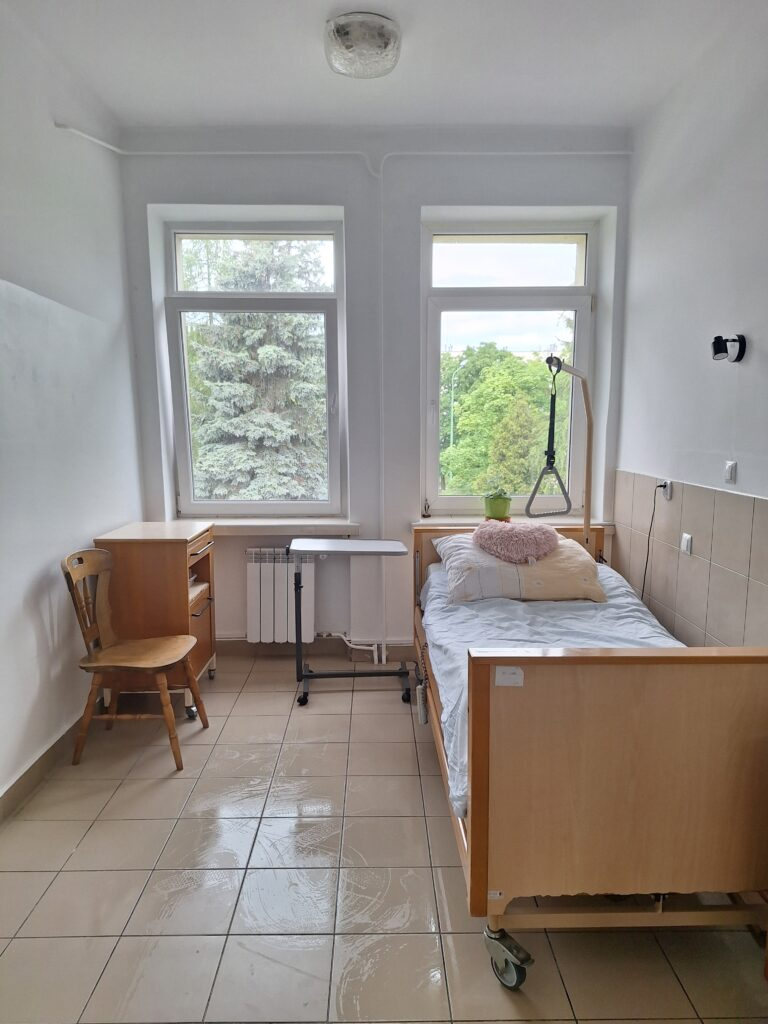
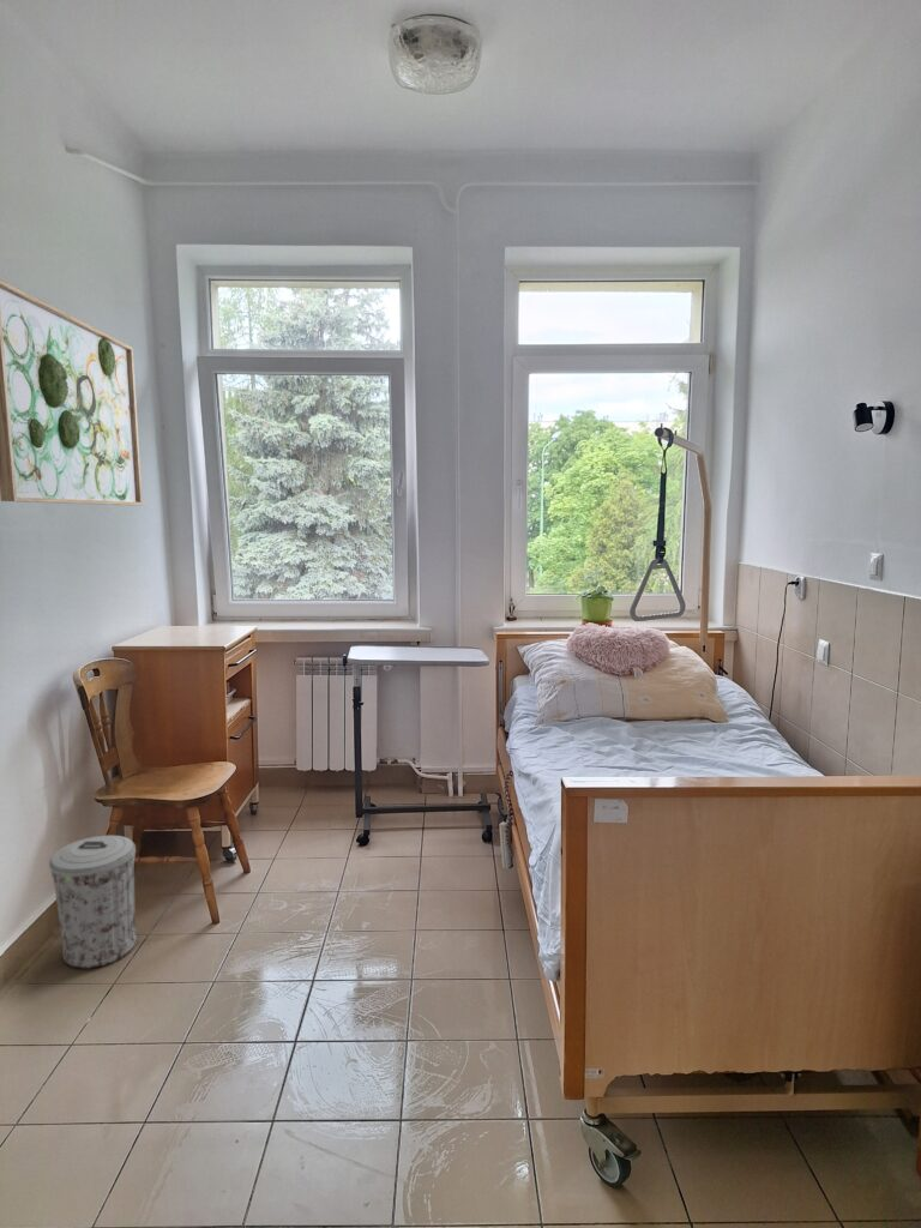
+ trash can (96, 896)
+ wall art (79, 411)
